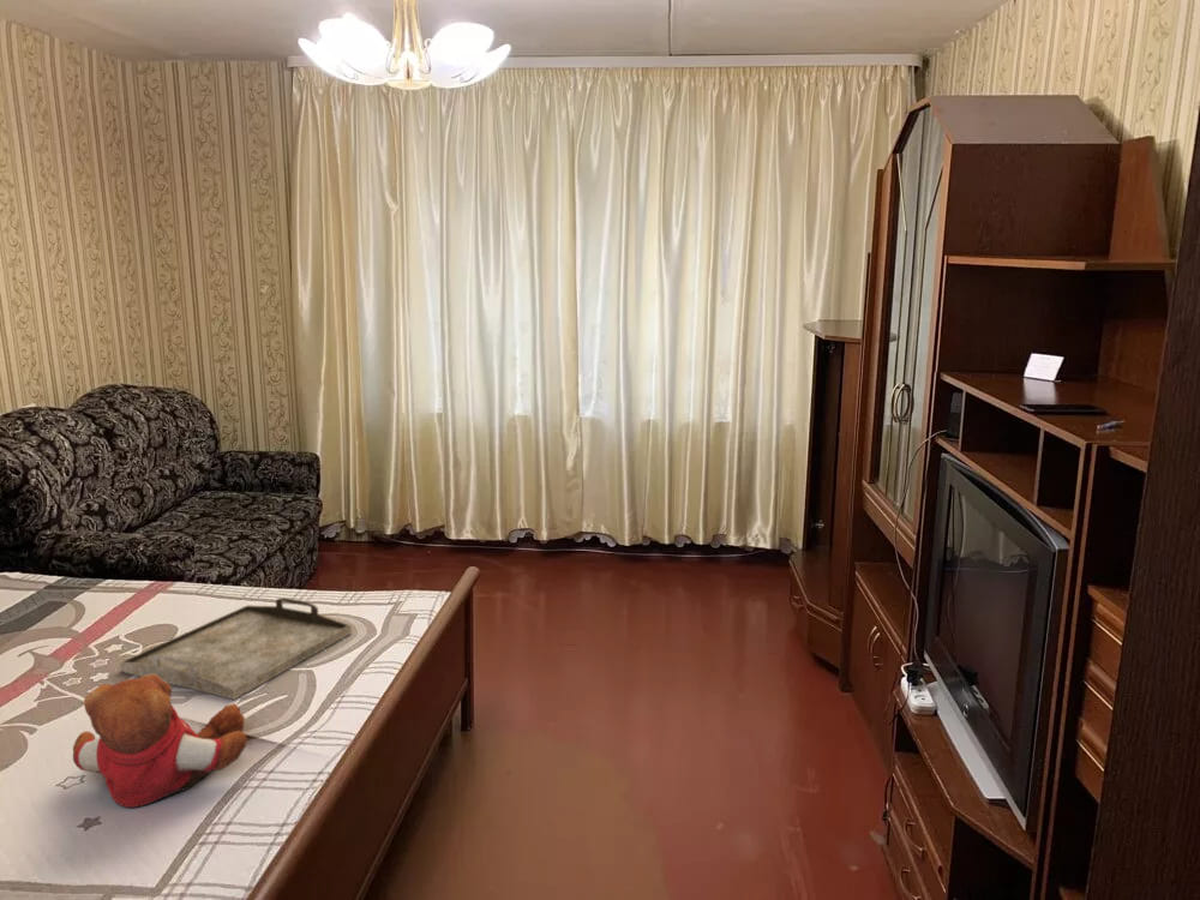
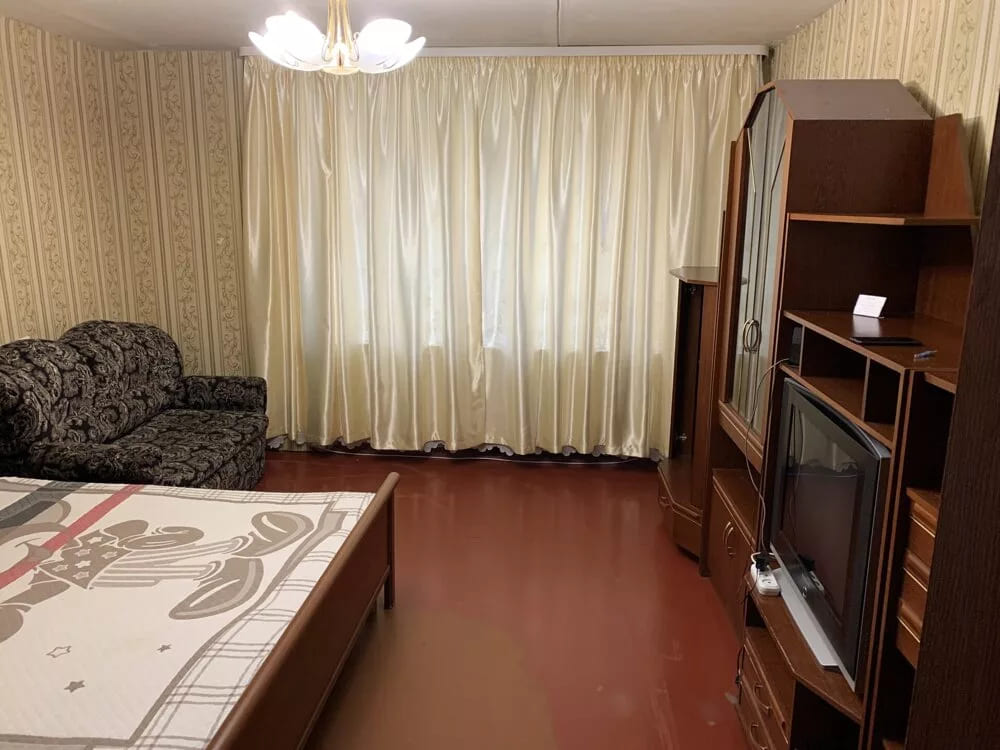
- teddy bear (156, 718)
- serving tray (240, 638)
